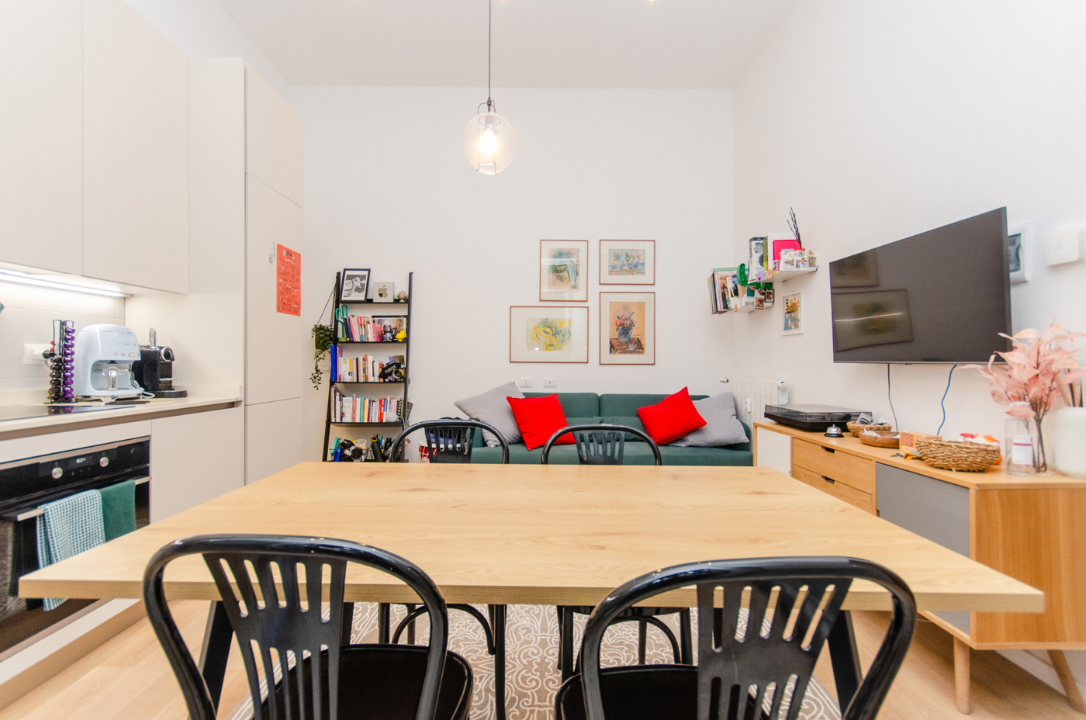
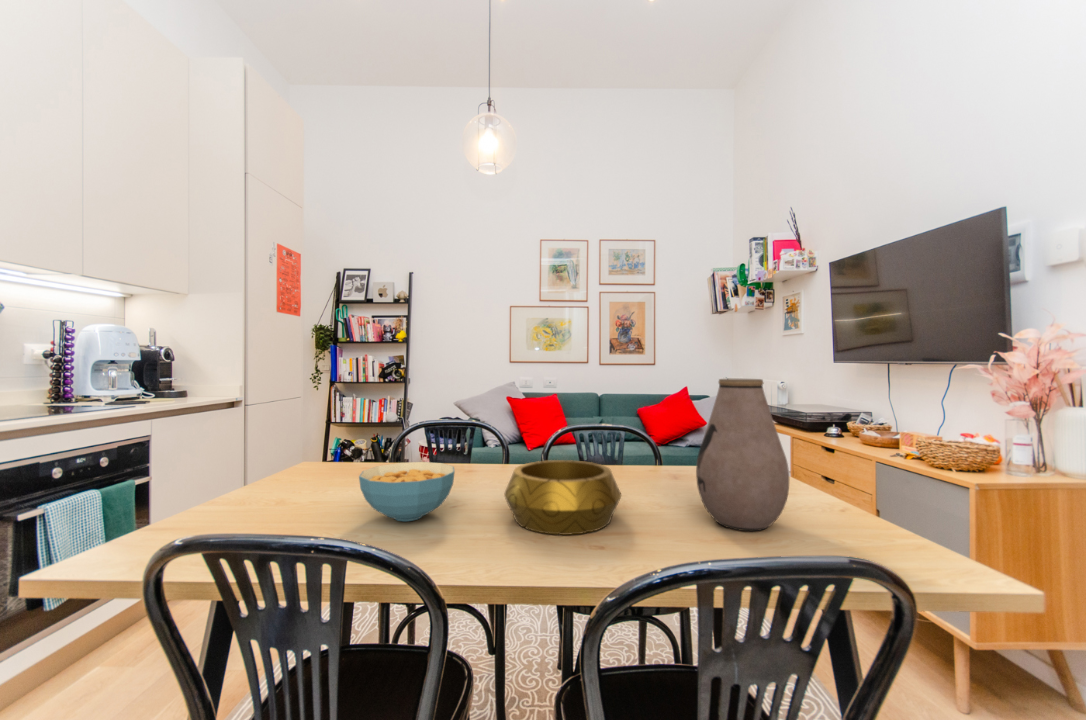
+ cereal bowl (408, 494)
+ vase (741, 451)
+ decorative bowl (562, 493)
